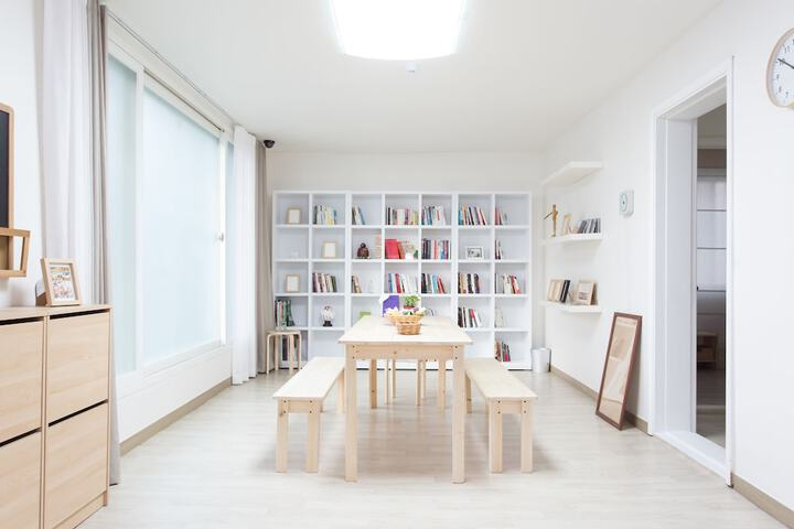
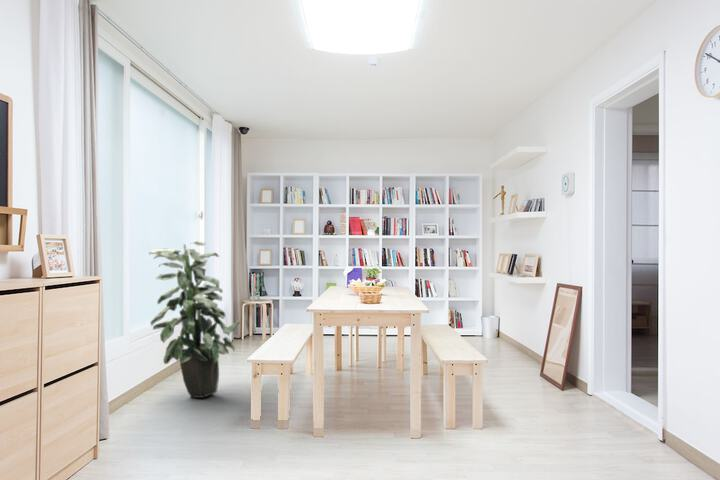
+ indoor plant (193, 318)
